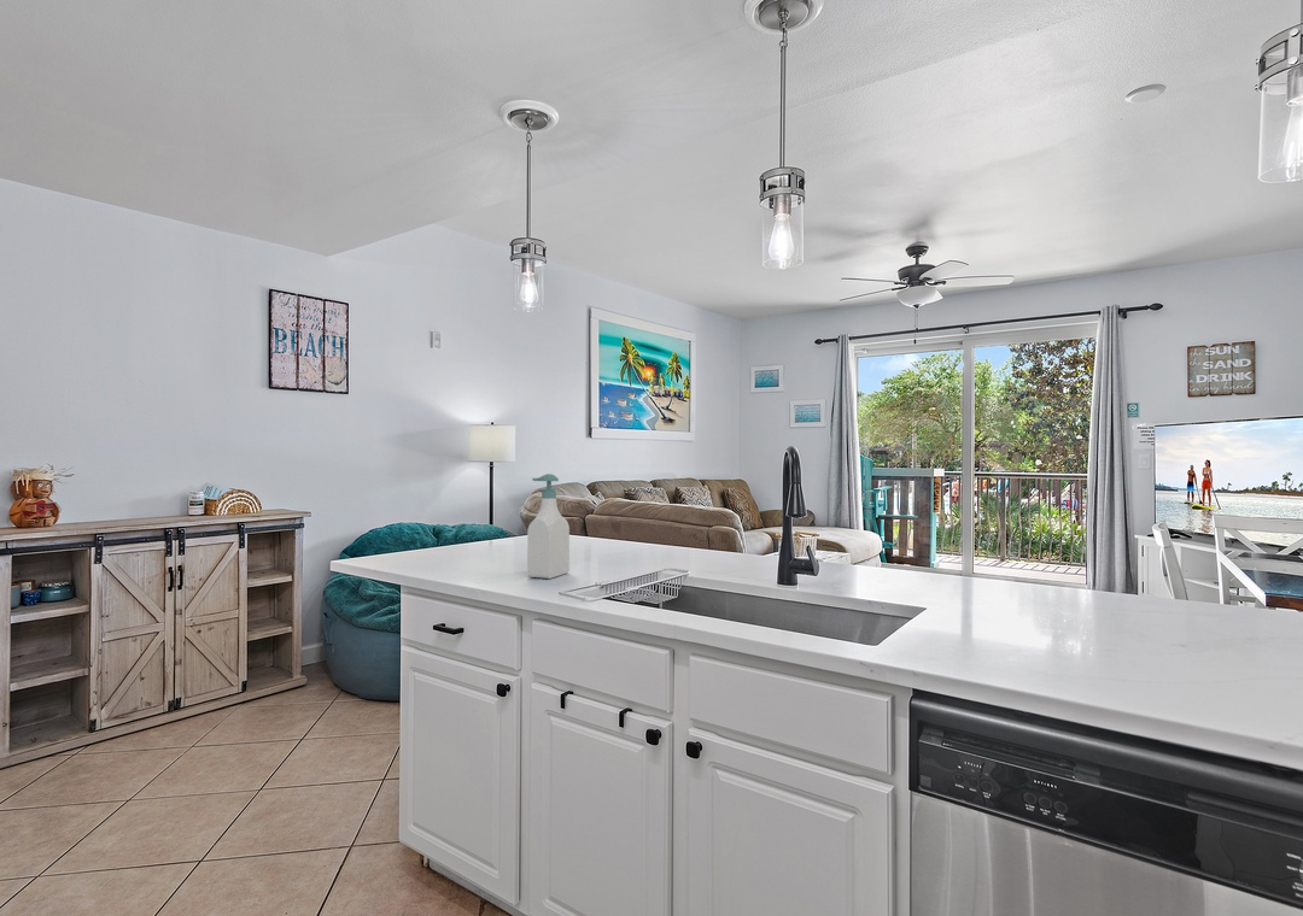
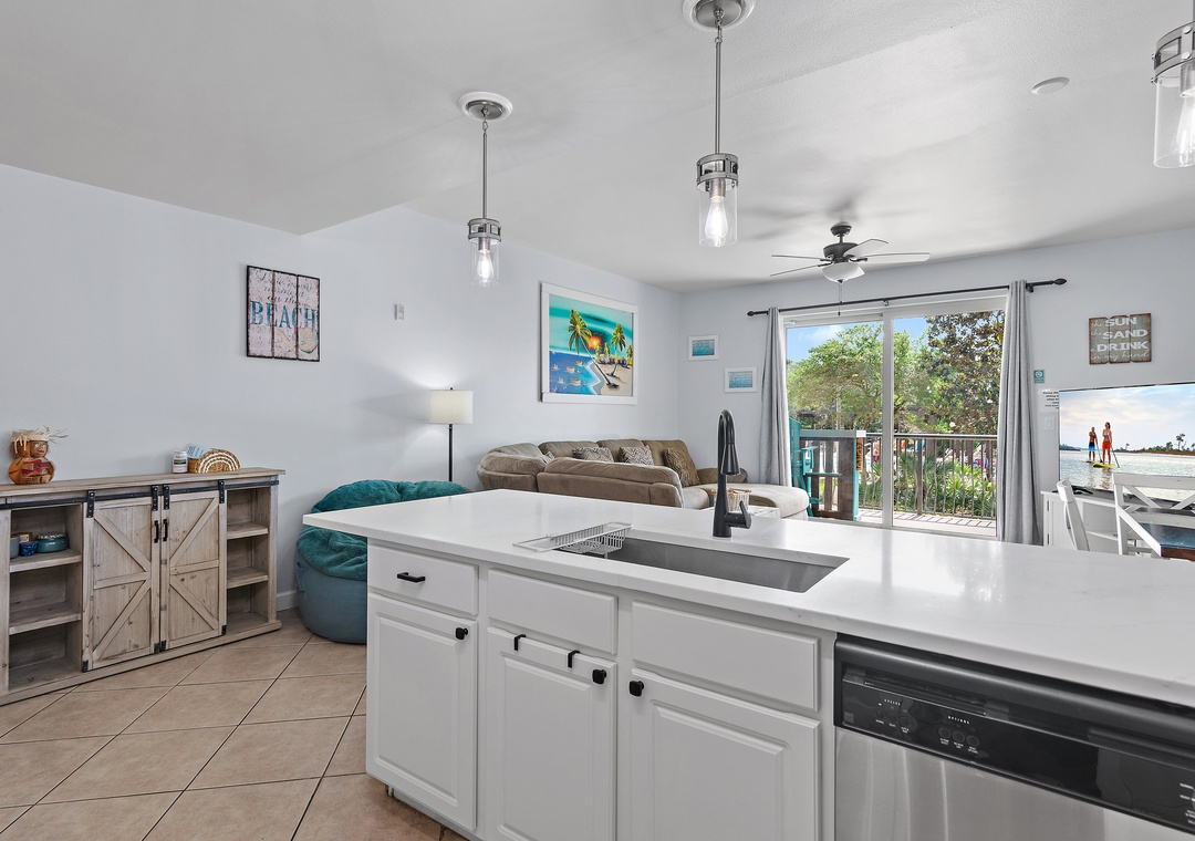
- soap bottle (545, 523)
